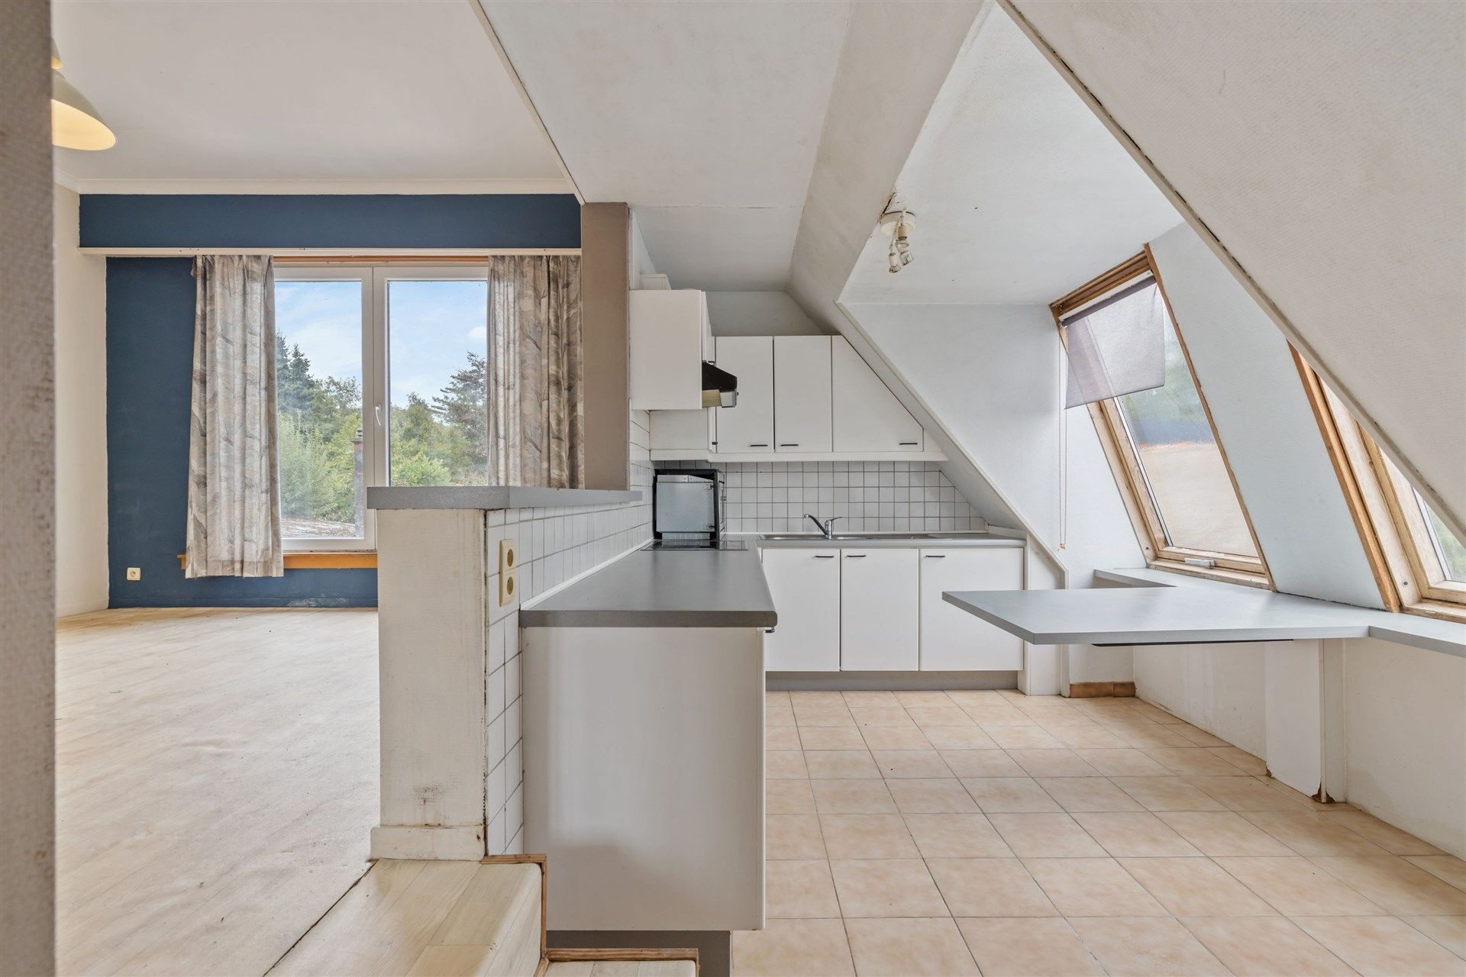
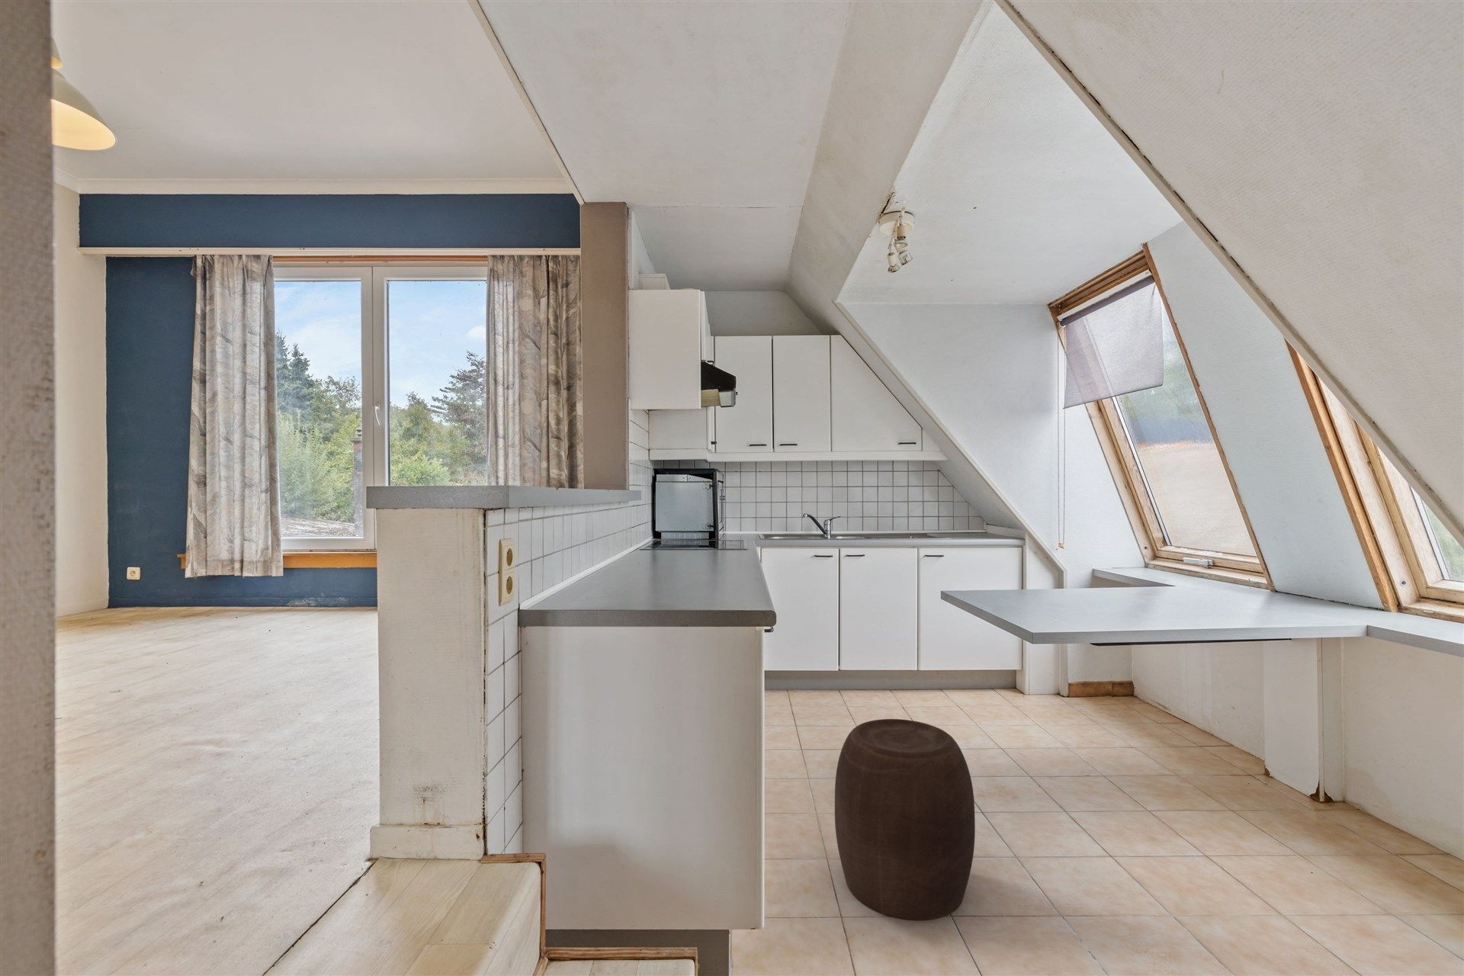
+ stool (903, 809)
